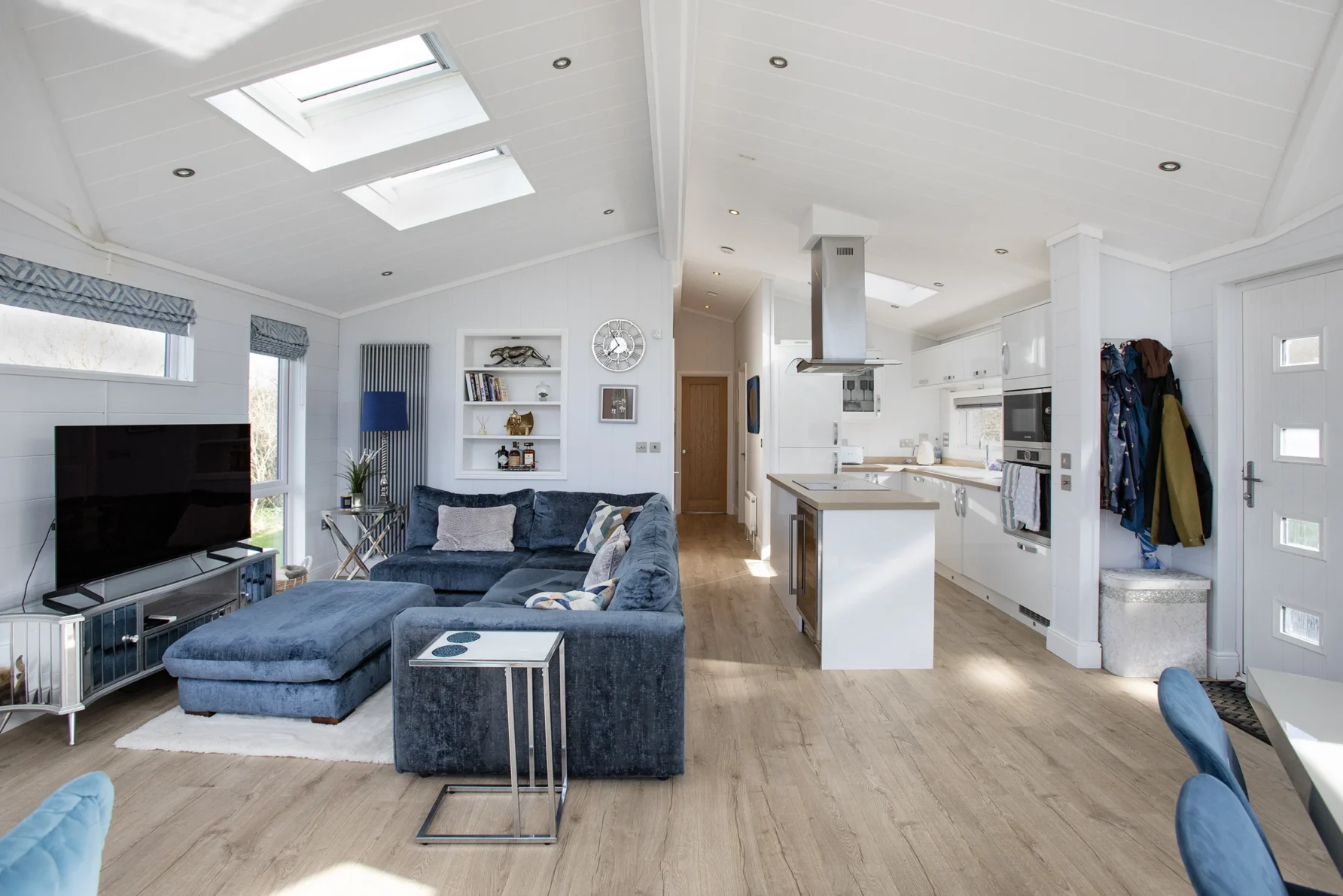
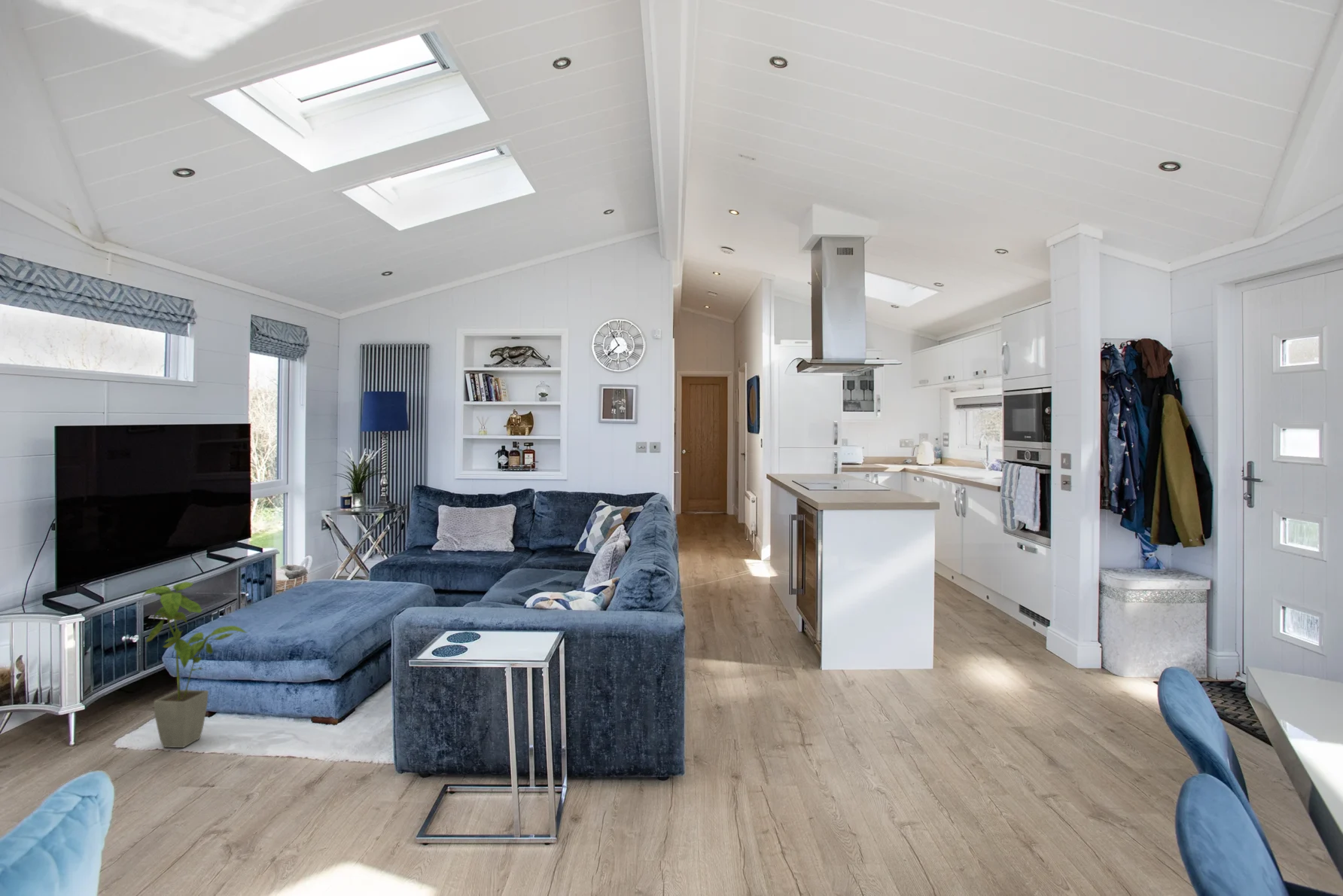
+ house plant (187, 663)
